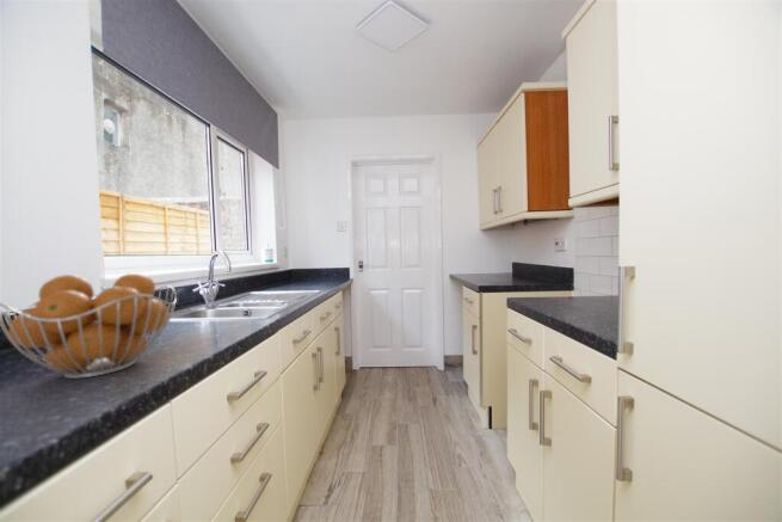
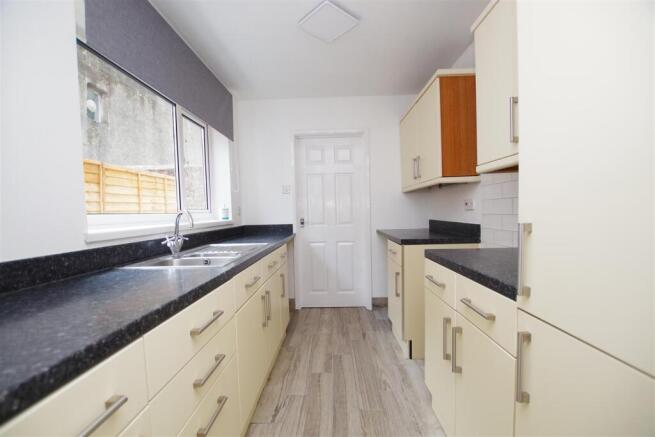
- fruit basket (99, 320)
